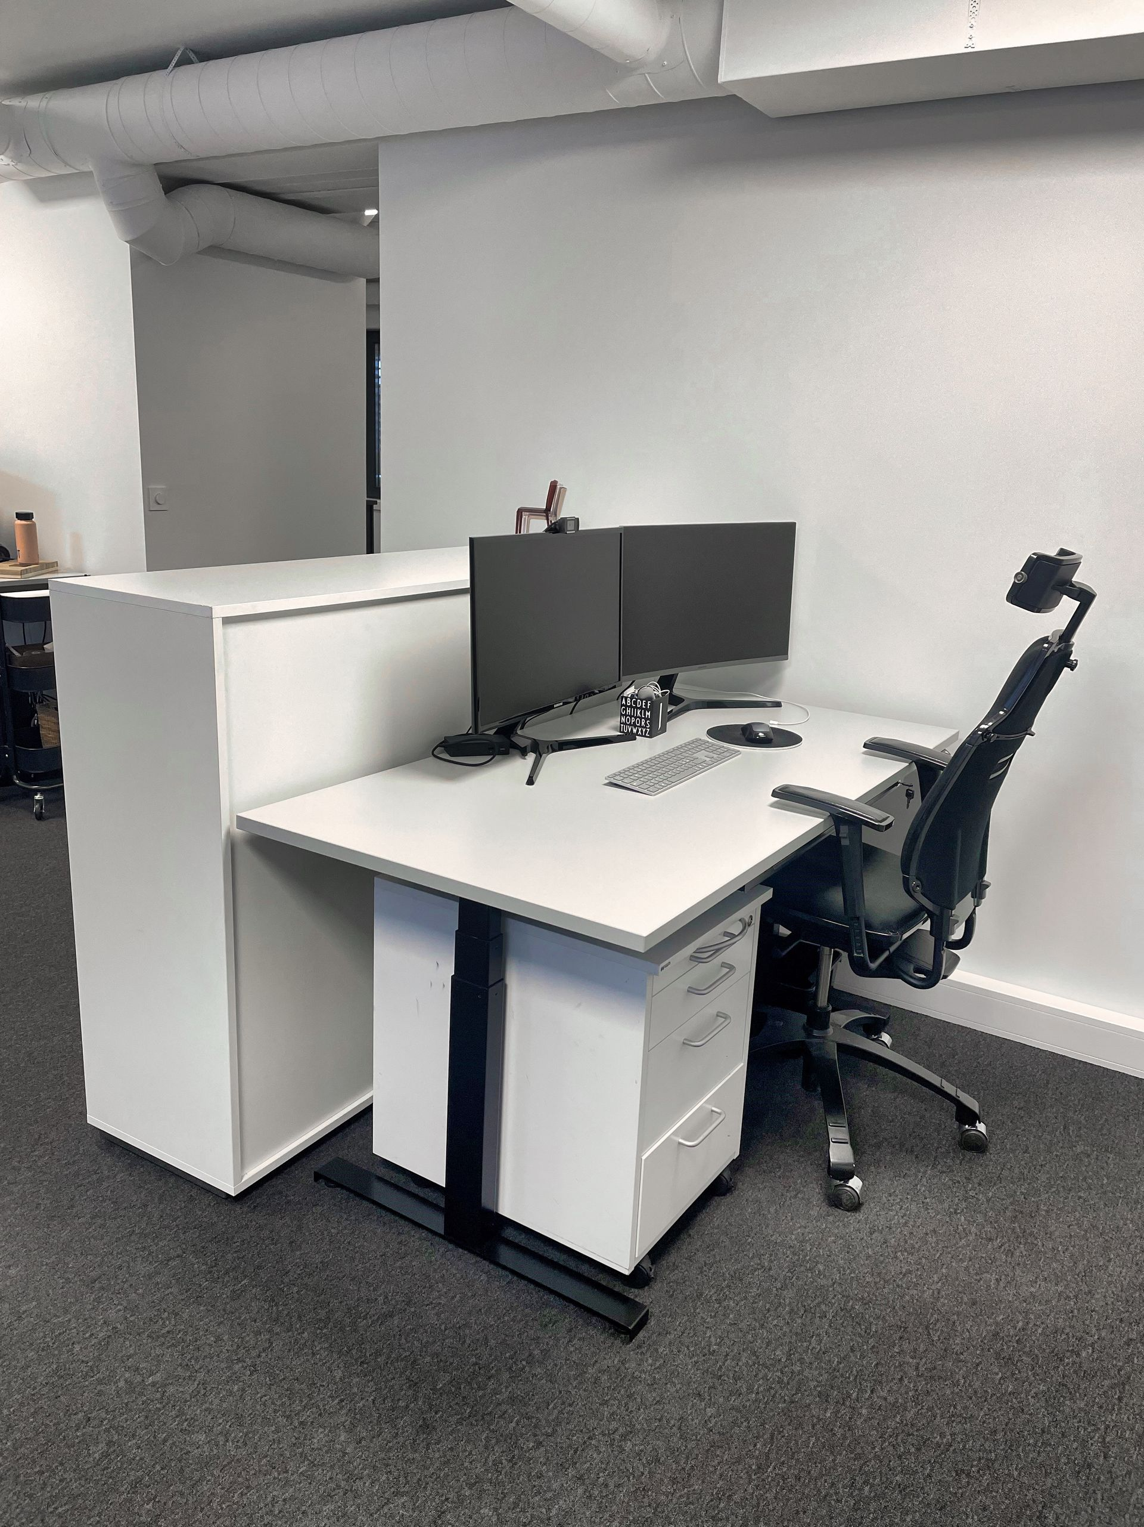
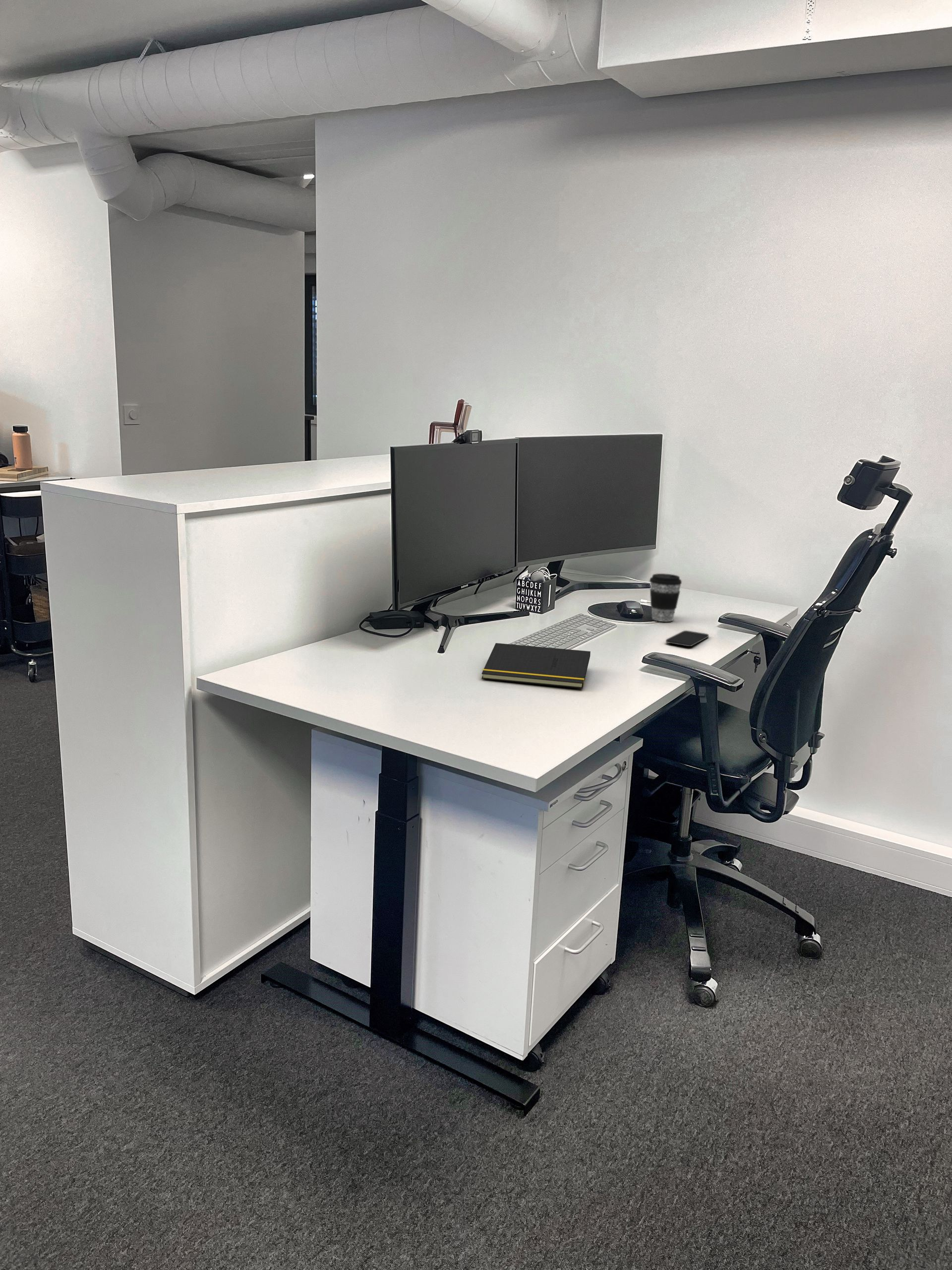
+ smartphone (687, 638)
+ notepad (537, 664)
+ coffee cup (664, 598)
